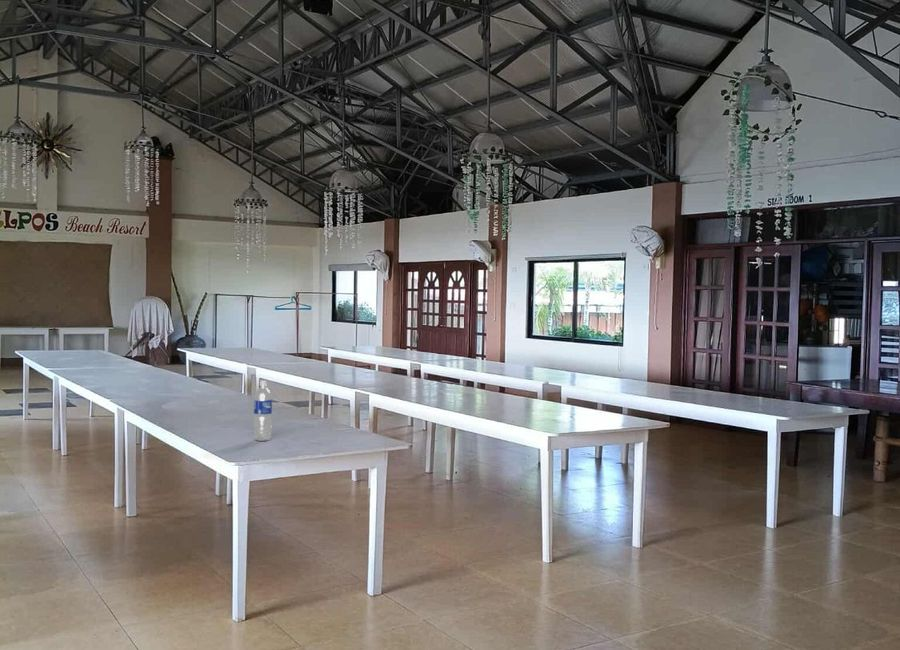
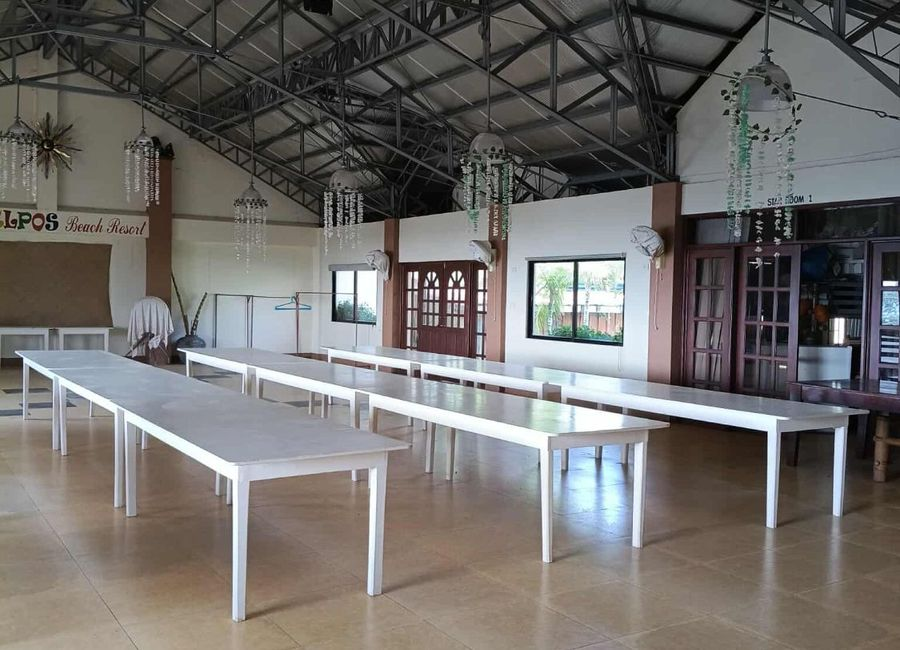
- water bottle (262, 410)
